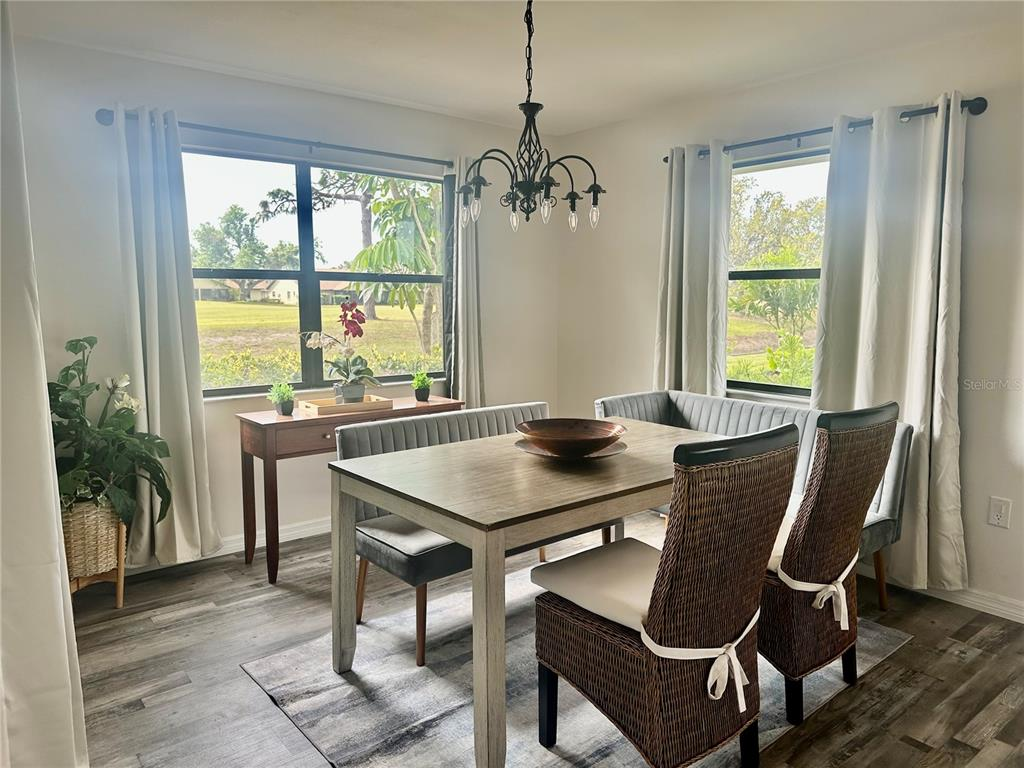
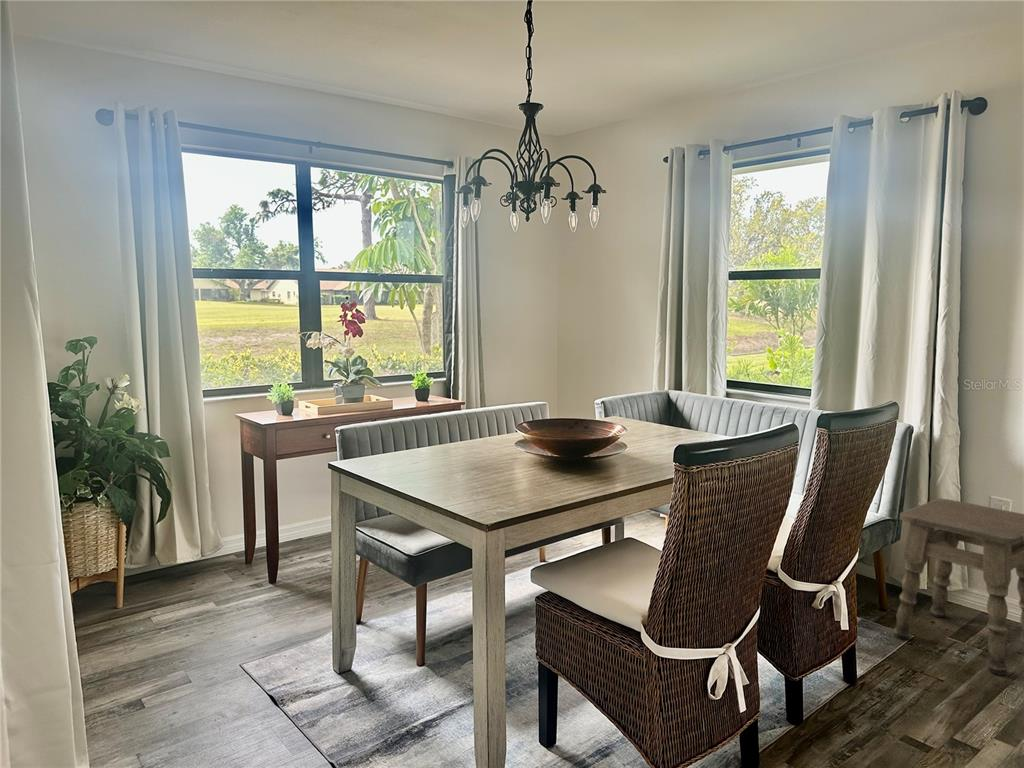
+ side table (974, 568)
